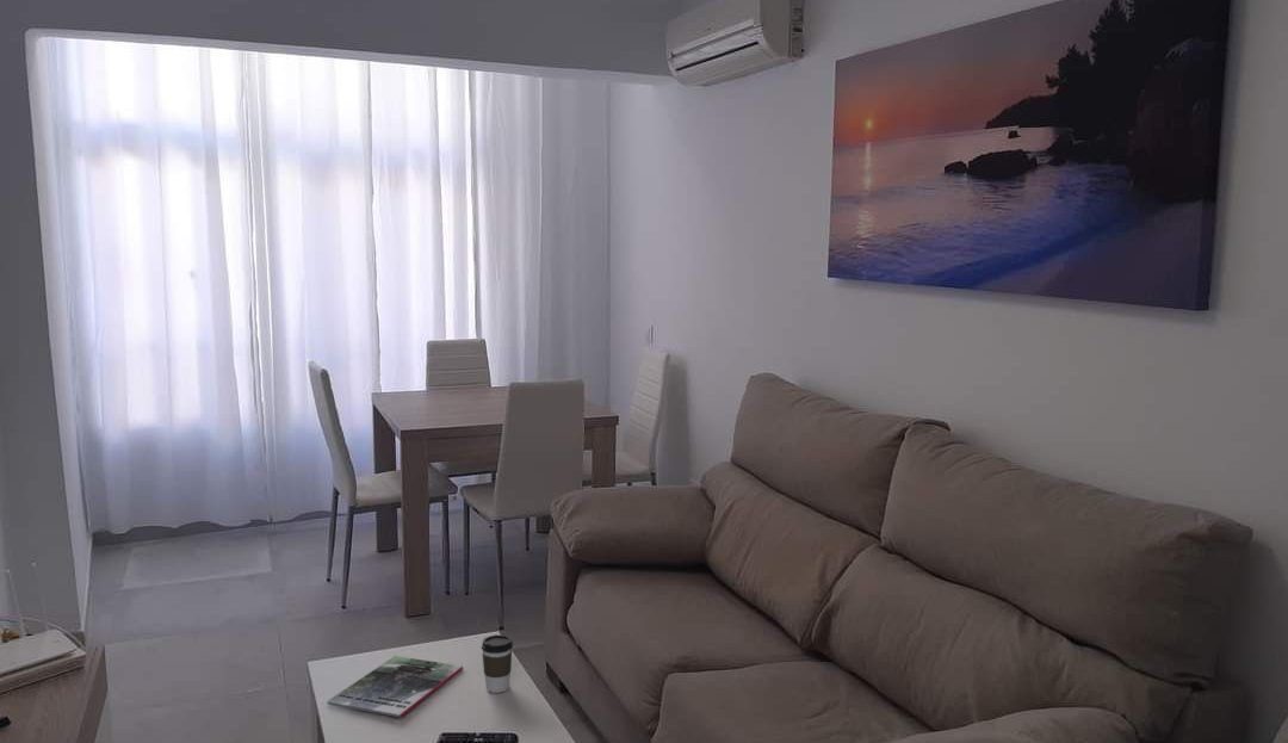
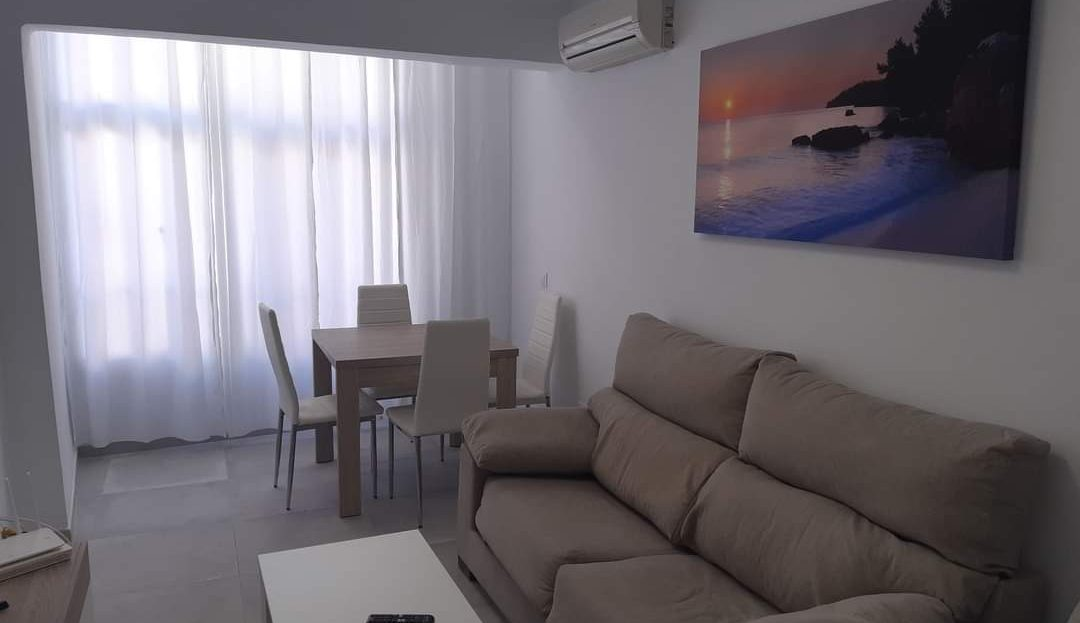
- coffee cup (497, 663)
- magazine (397, 683)
